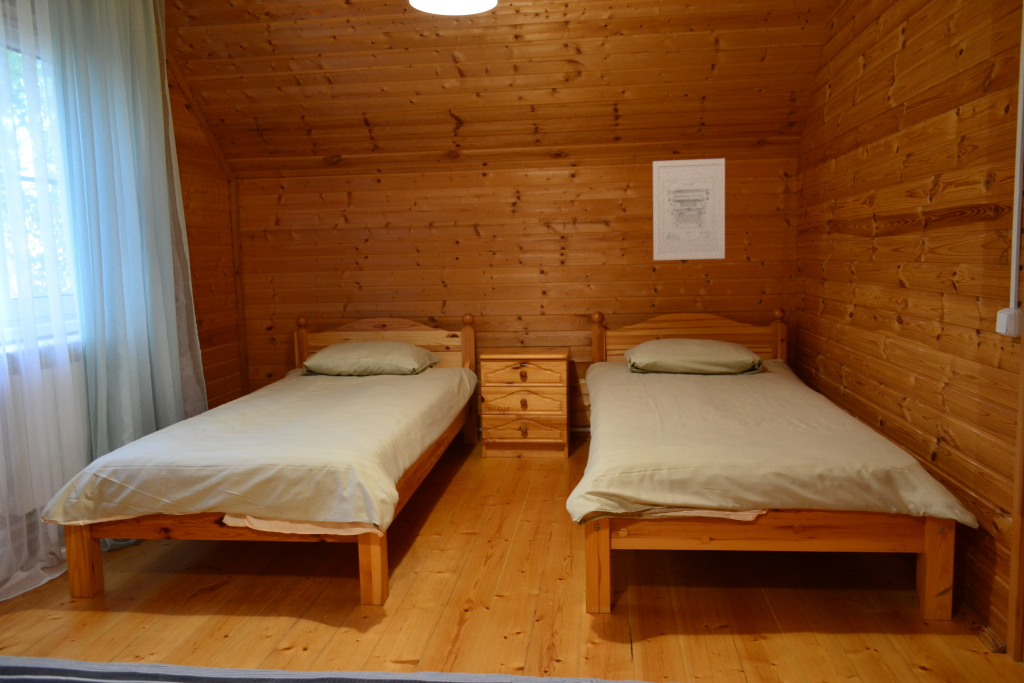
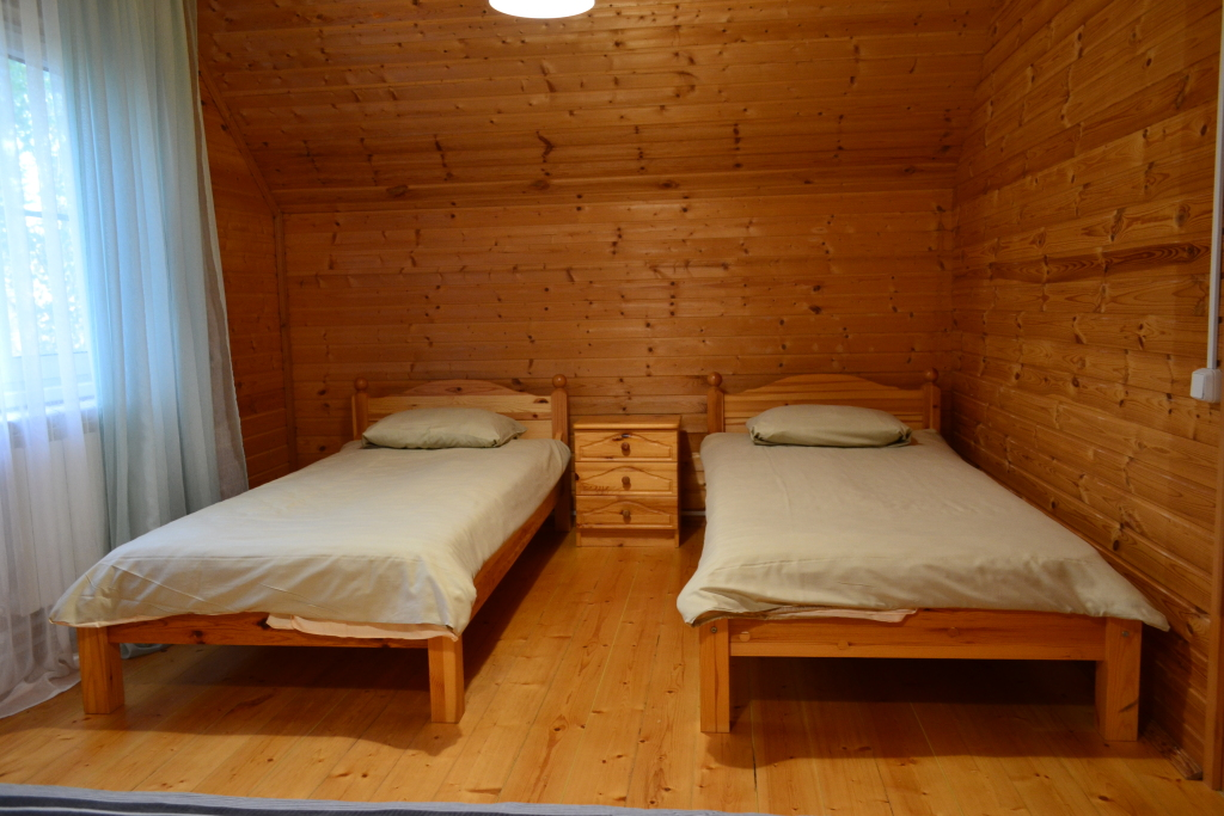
- wall art (688, 210)
